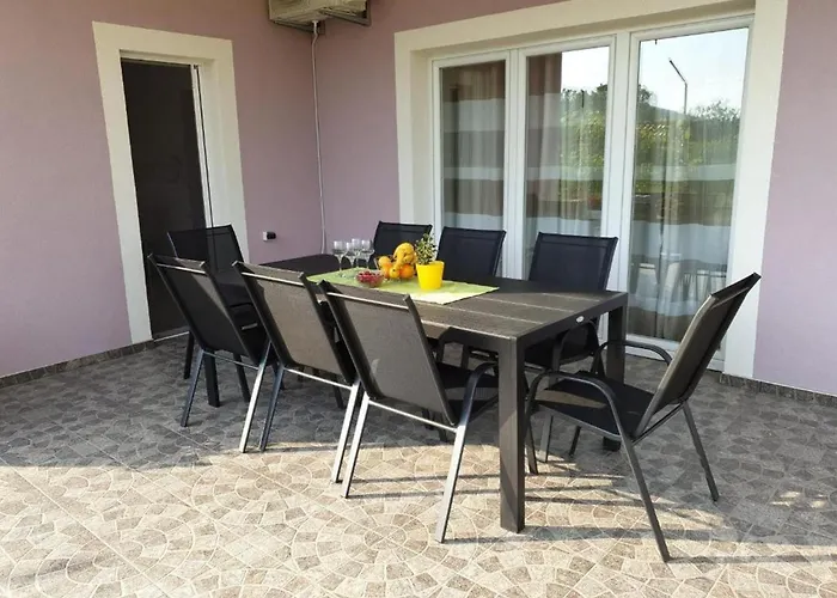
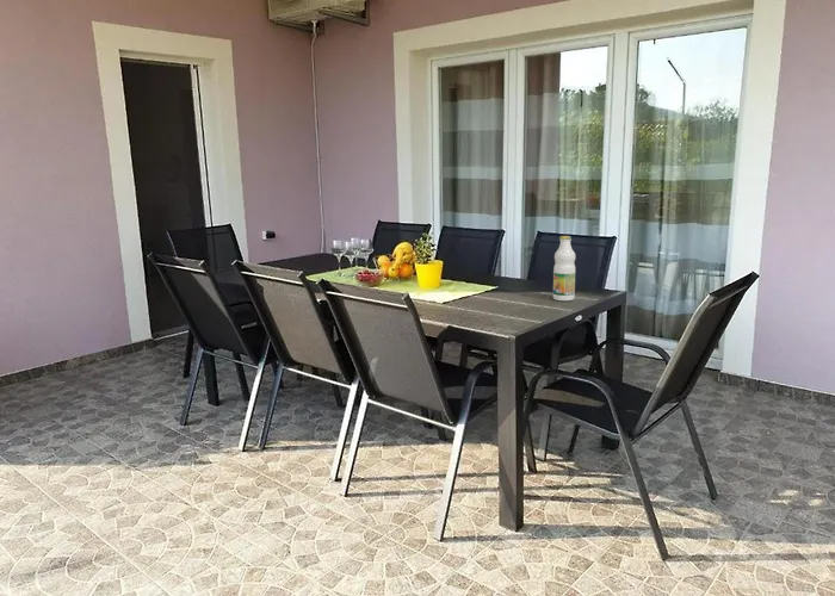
+ bottle (564, 267)
